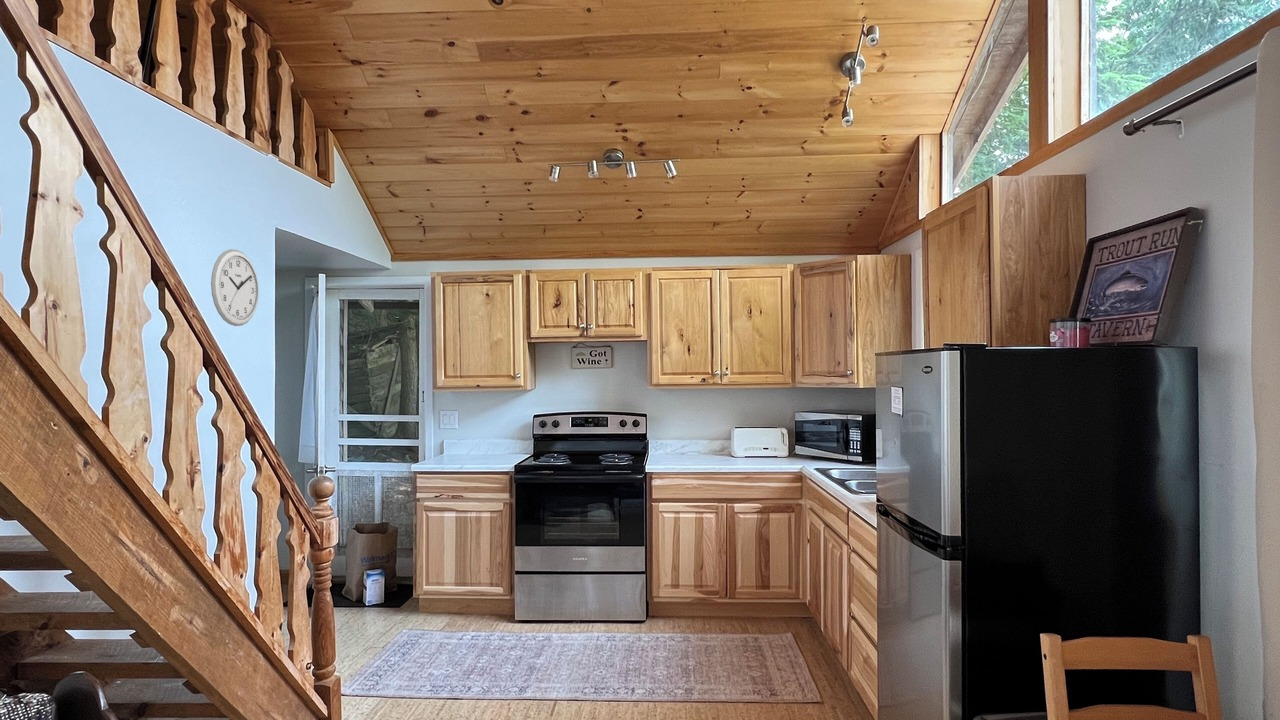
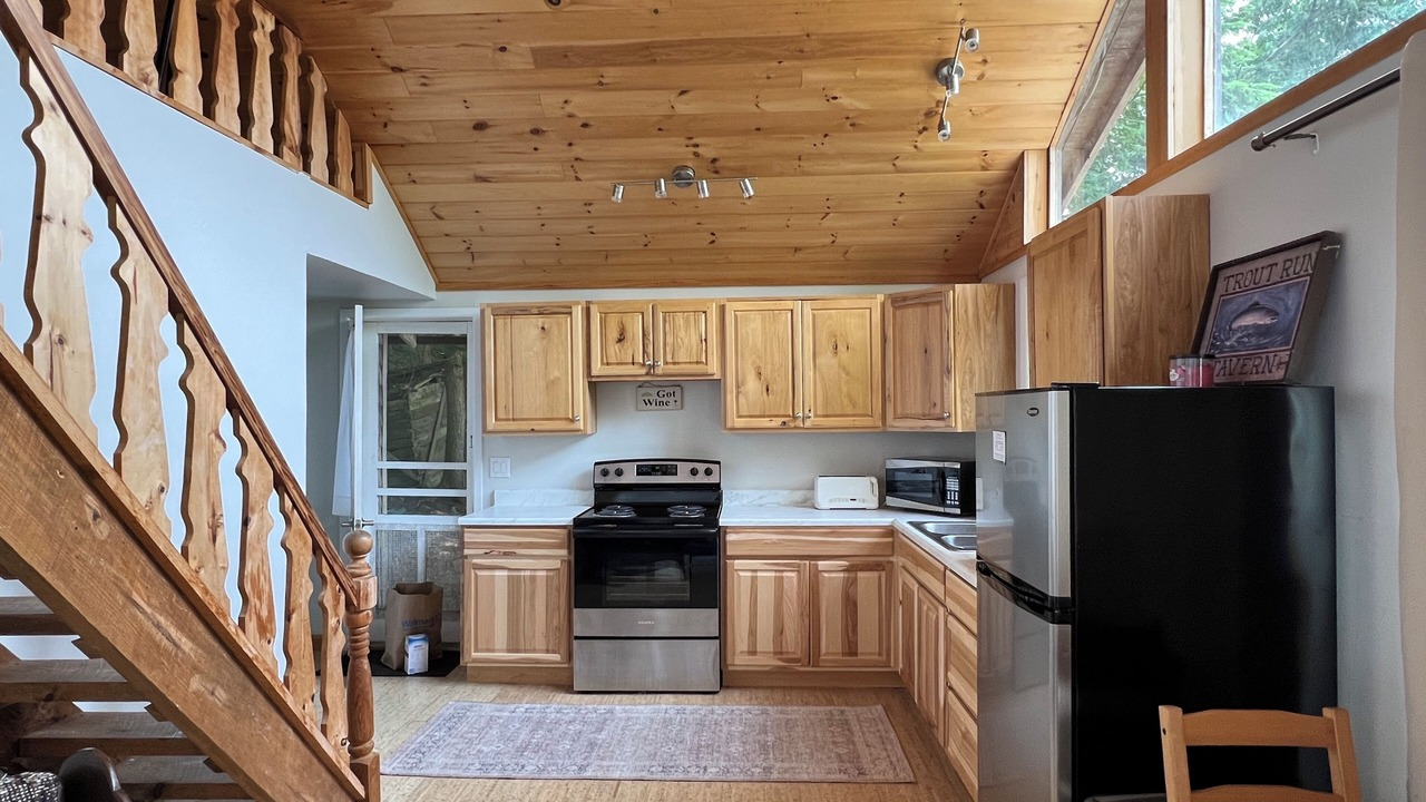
- wall clock (237, 287)
